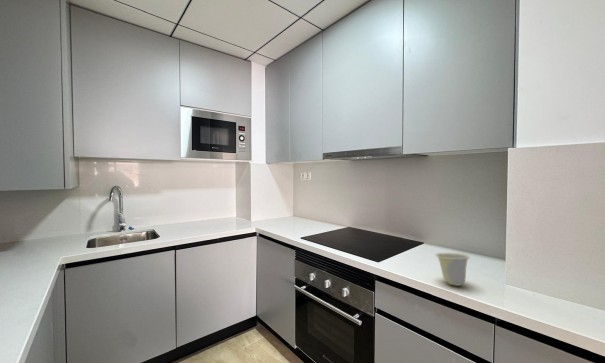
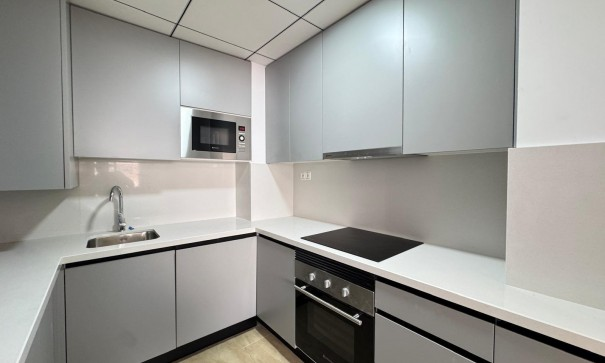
- cup (451, 268)
